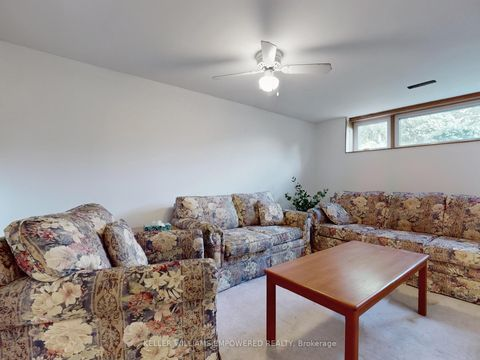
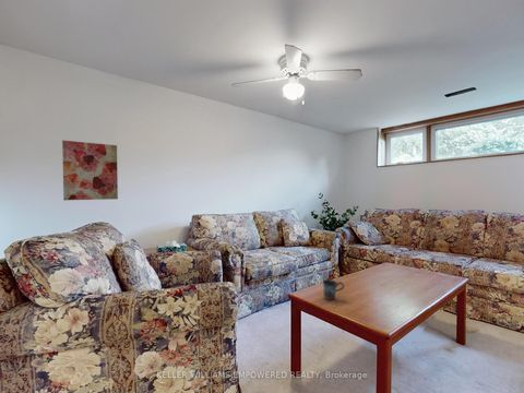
+ wall art (91, 171)
+ mug (332, 289)
